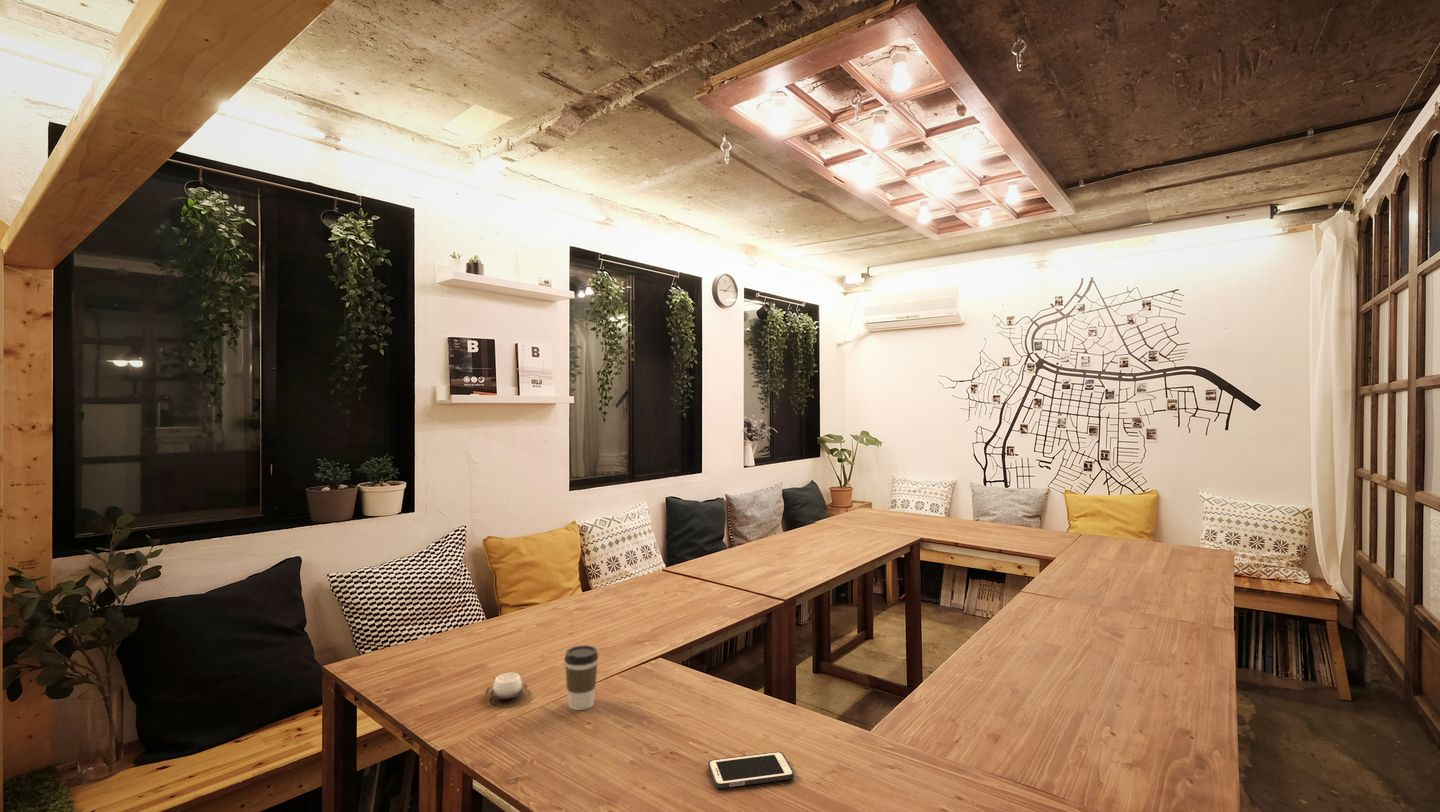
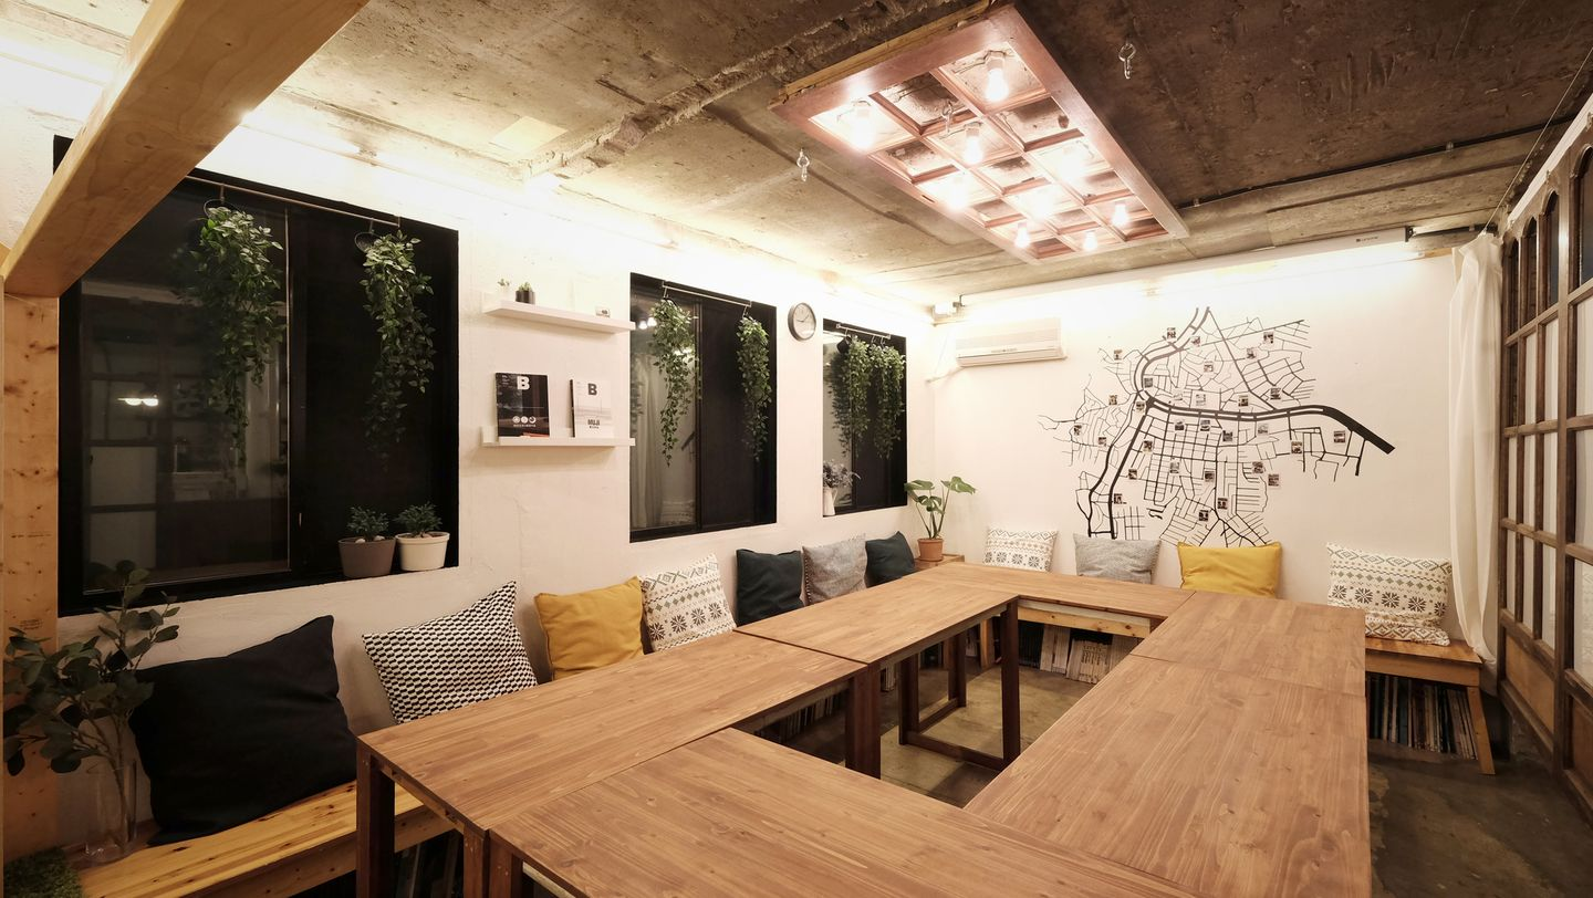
- coffee cup (581, 677)
- cup (507, 687)
- cell phone (750, 769)
